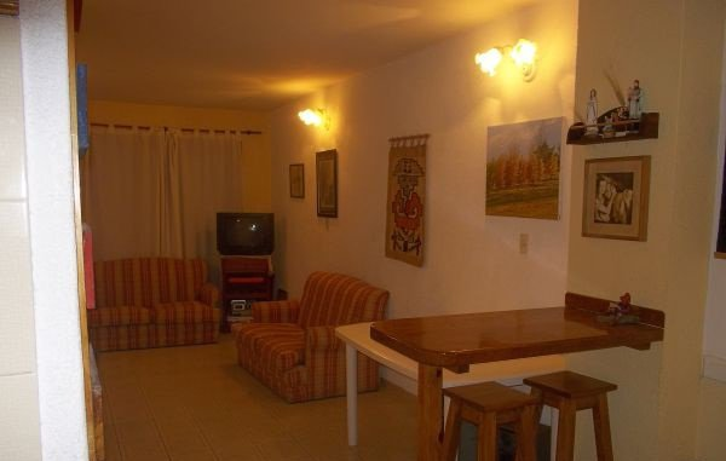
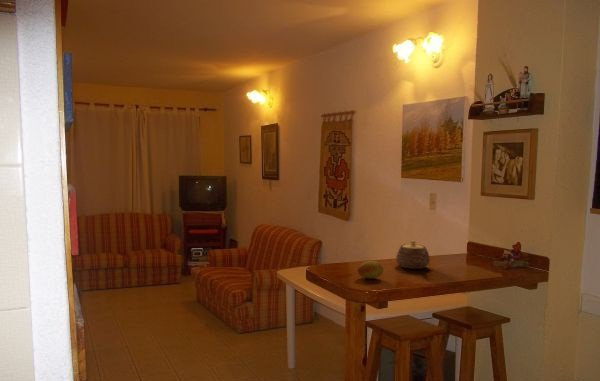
+ fruit (370, 269)
+ teapot (413, 254)
